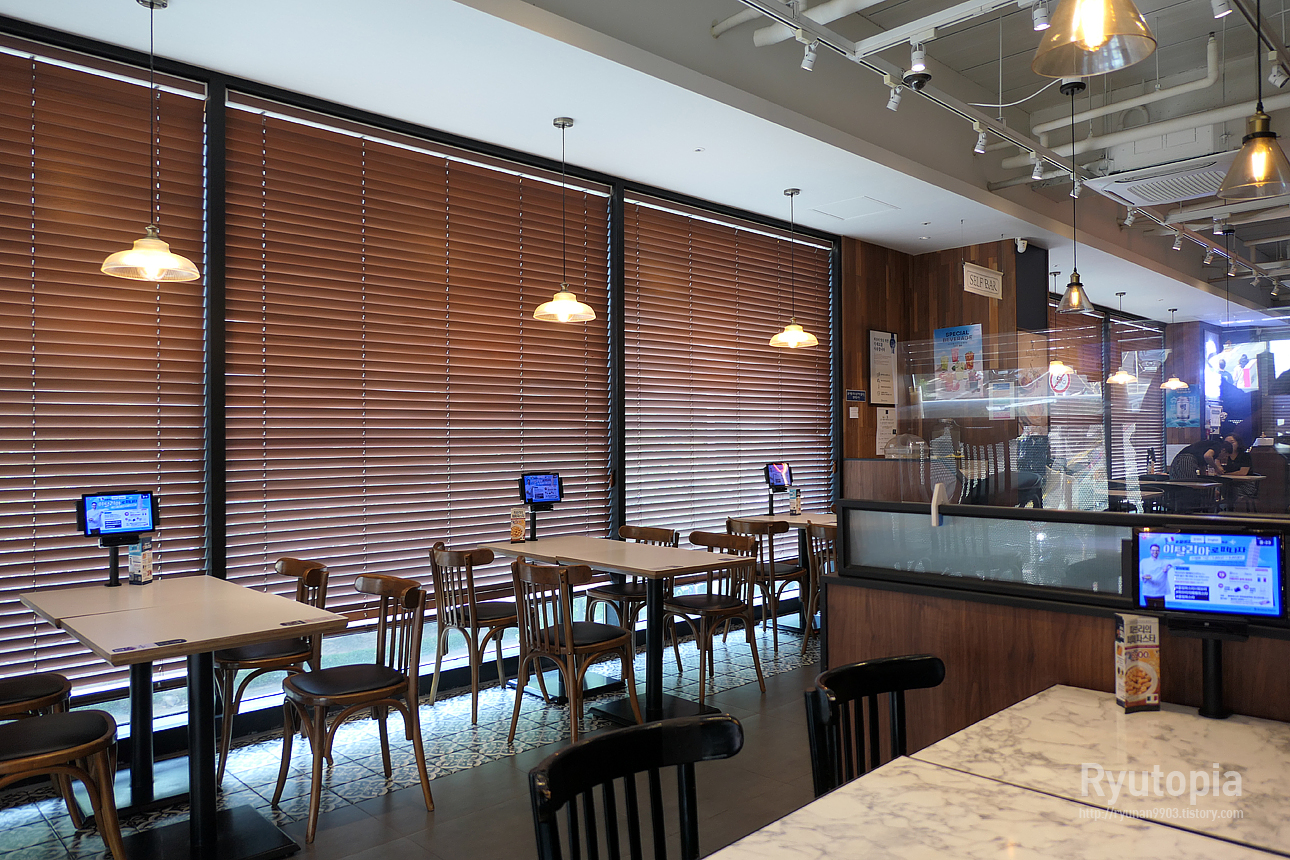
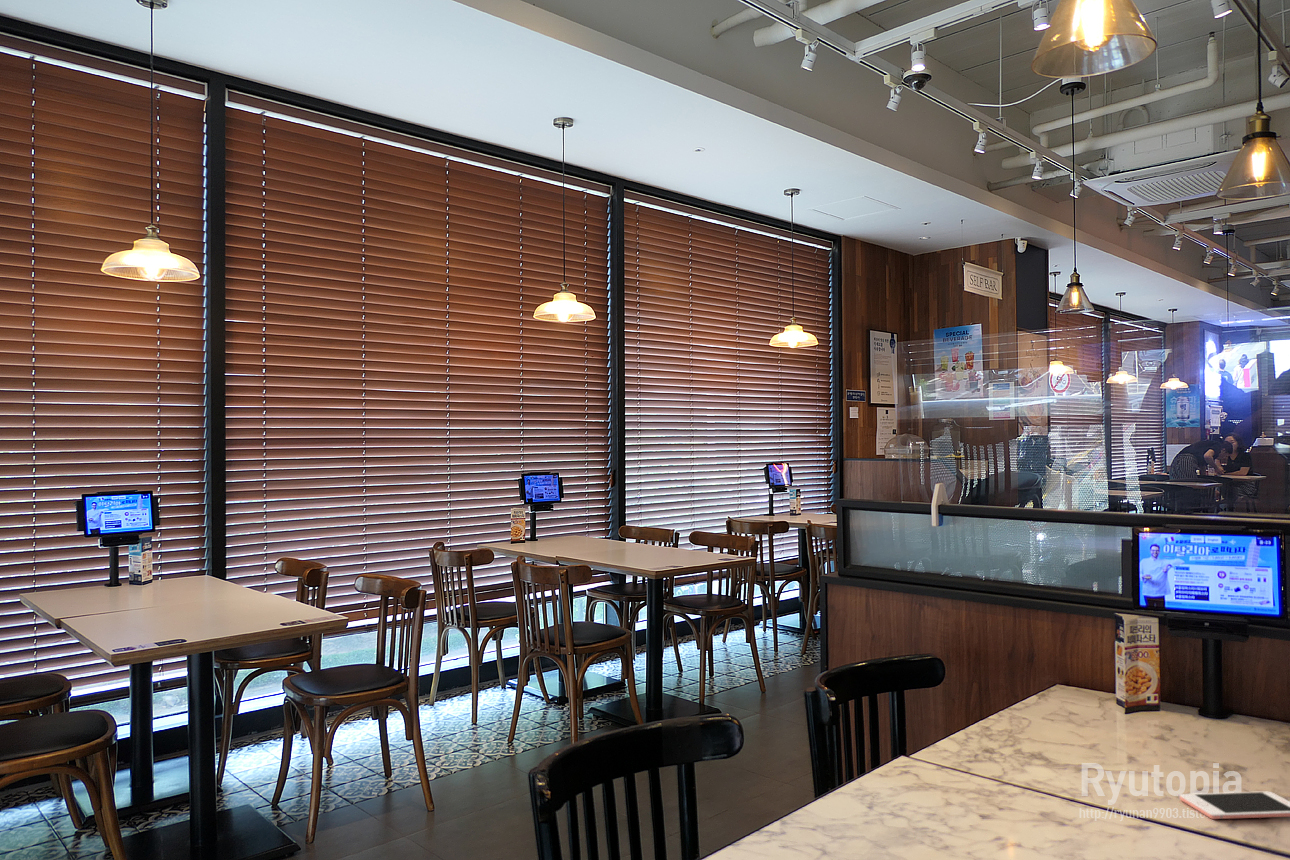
+ cell phone (1242, 805)
